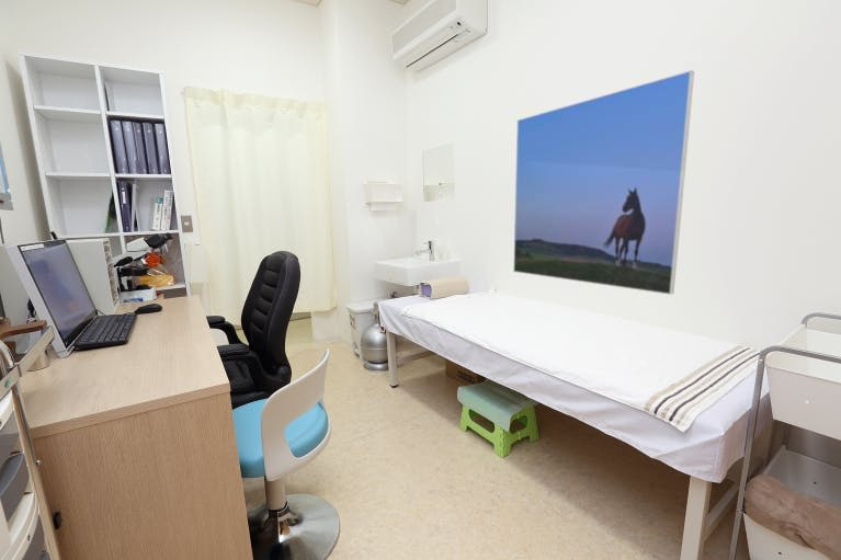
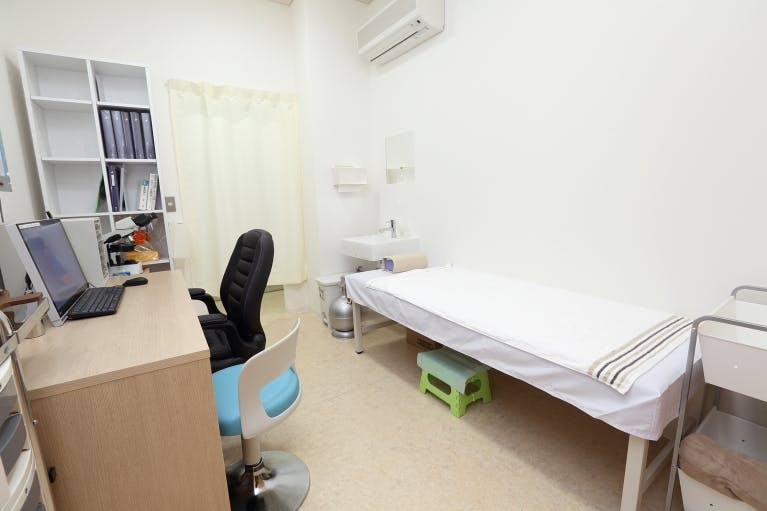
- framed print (583, 194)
